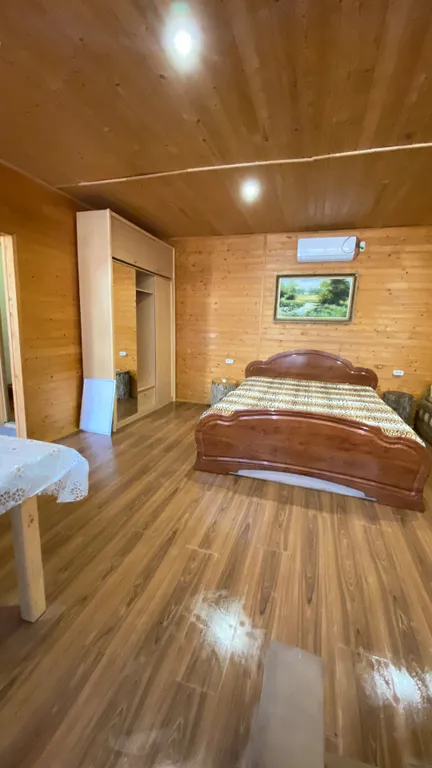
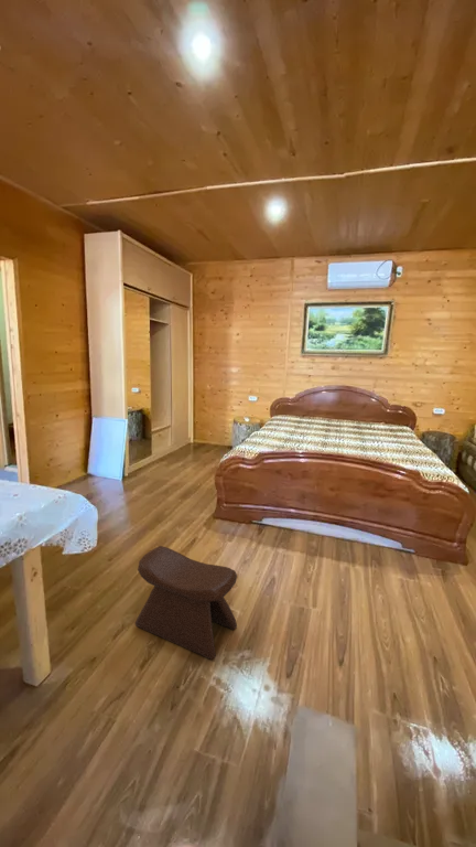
+ stool (186, 596)
